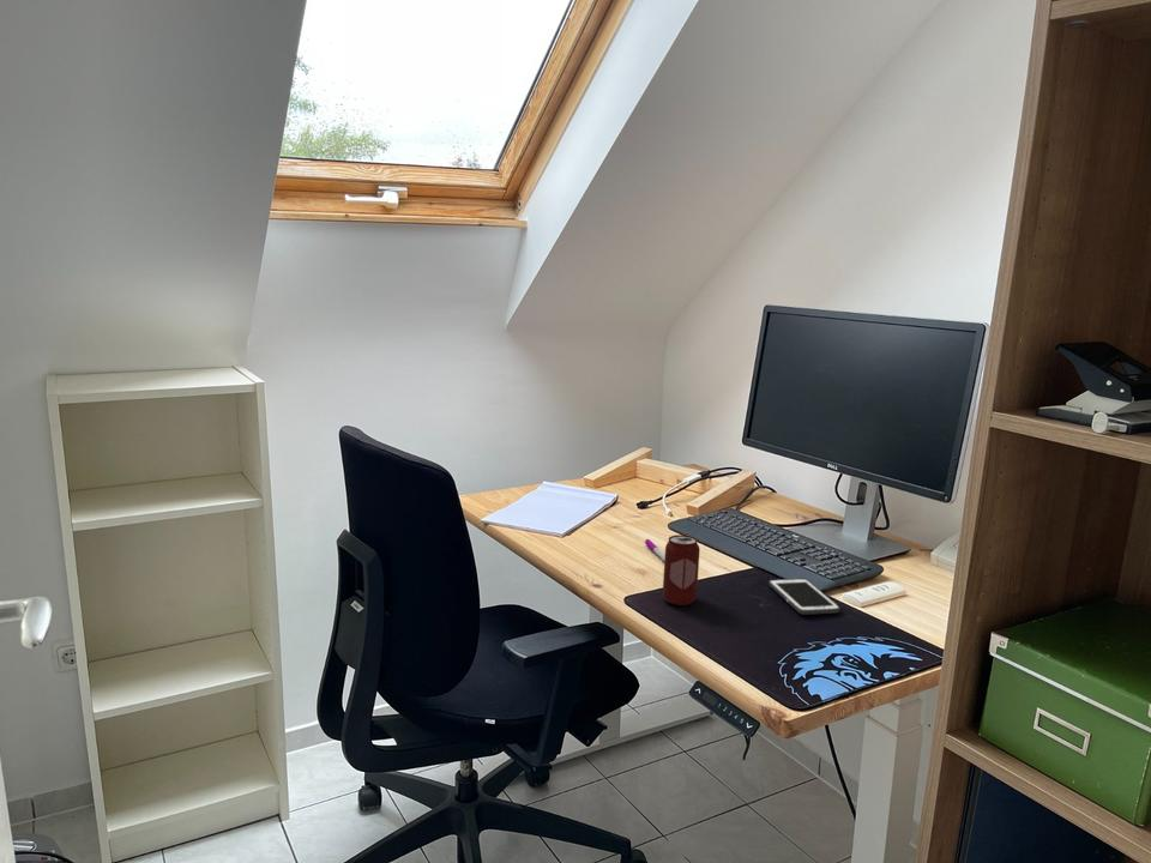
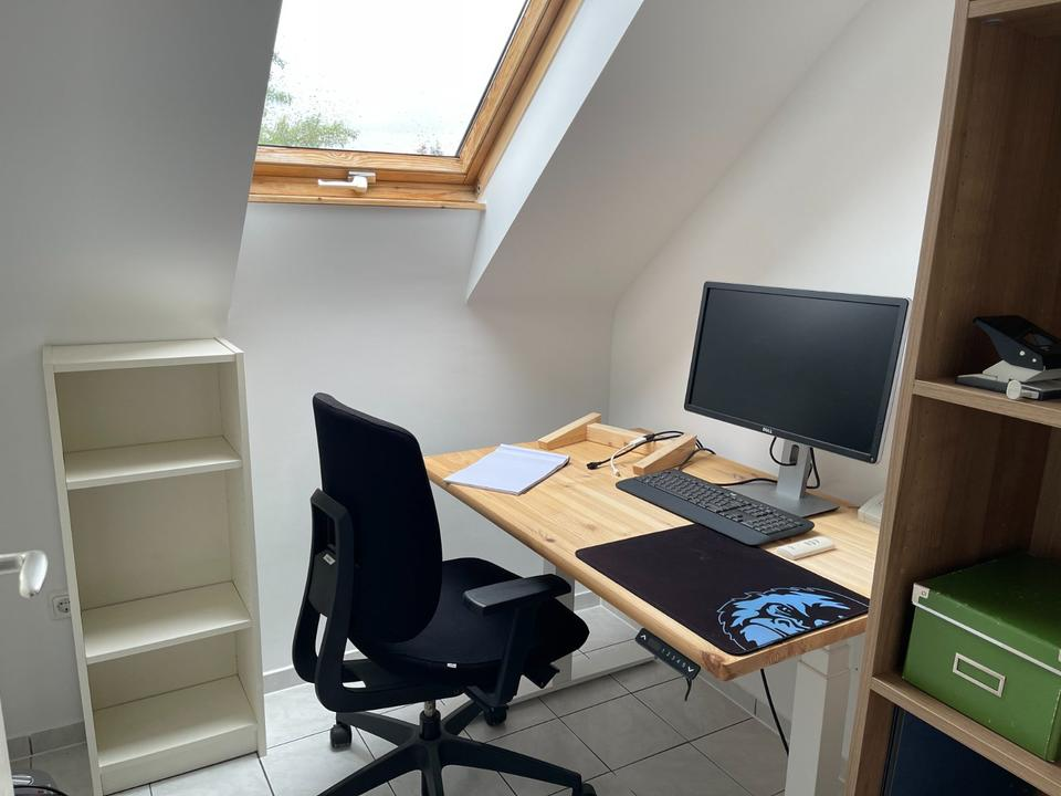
- beverage can (681, 568)
- cell phone (802, 596)
- pen (658, 553)
